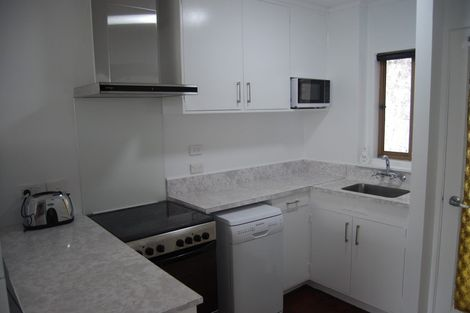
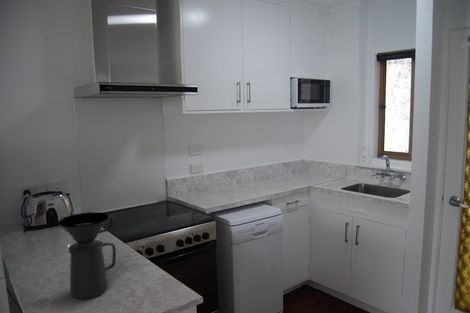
+ coffee maker (86, 255)
